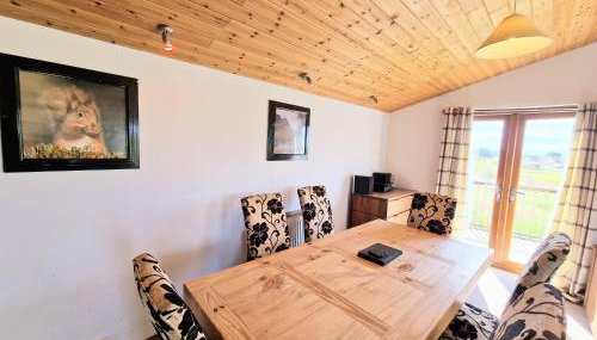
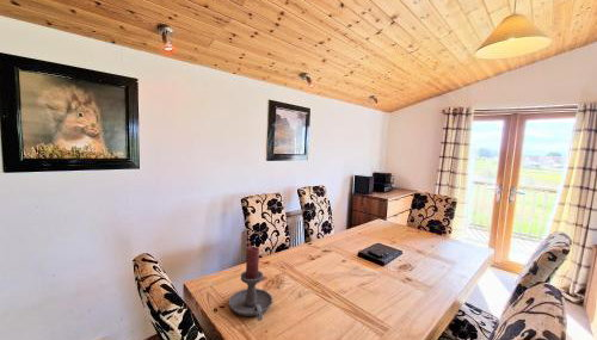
+ candle holder (253, 278)
